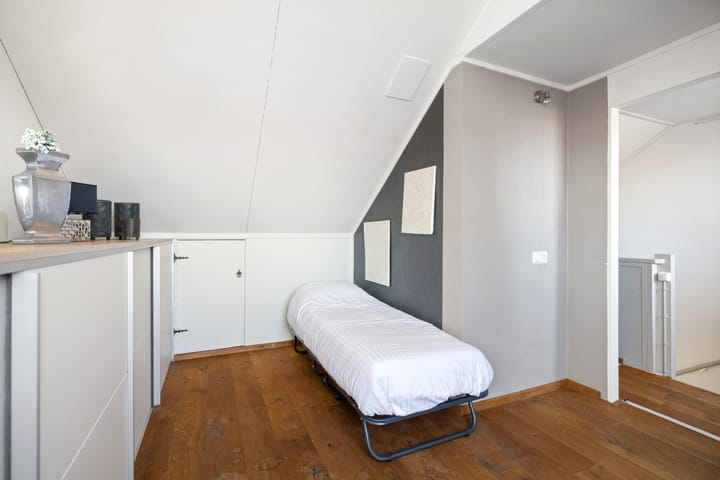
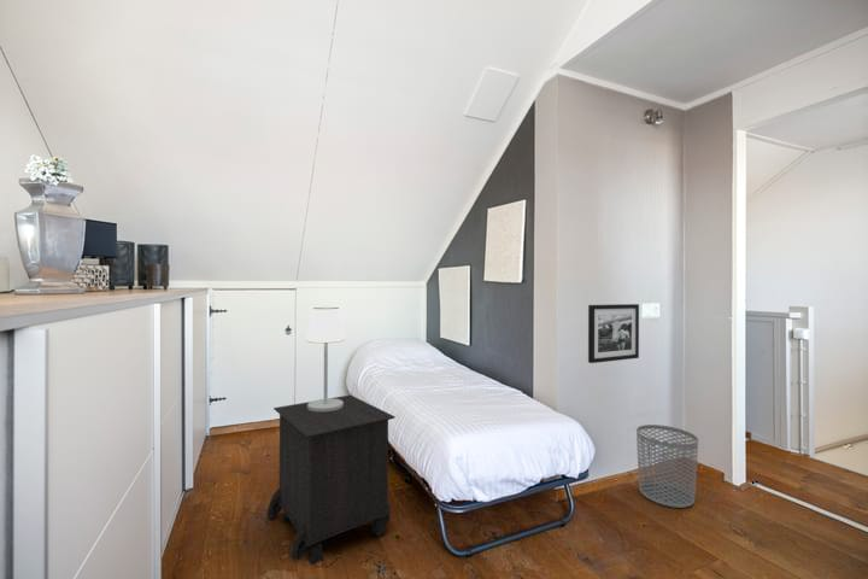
+ nightstand (330, 468)
+ waste bin (665, 464)
+ picture frame (614, 332)
+ table lamp (326, 356)
